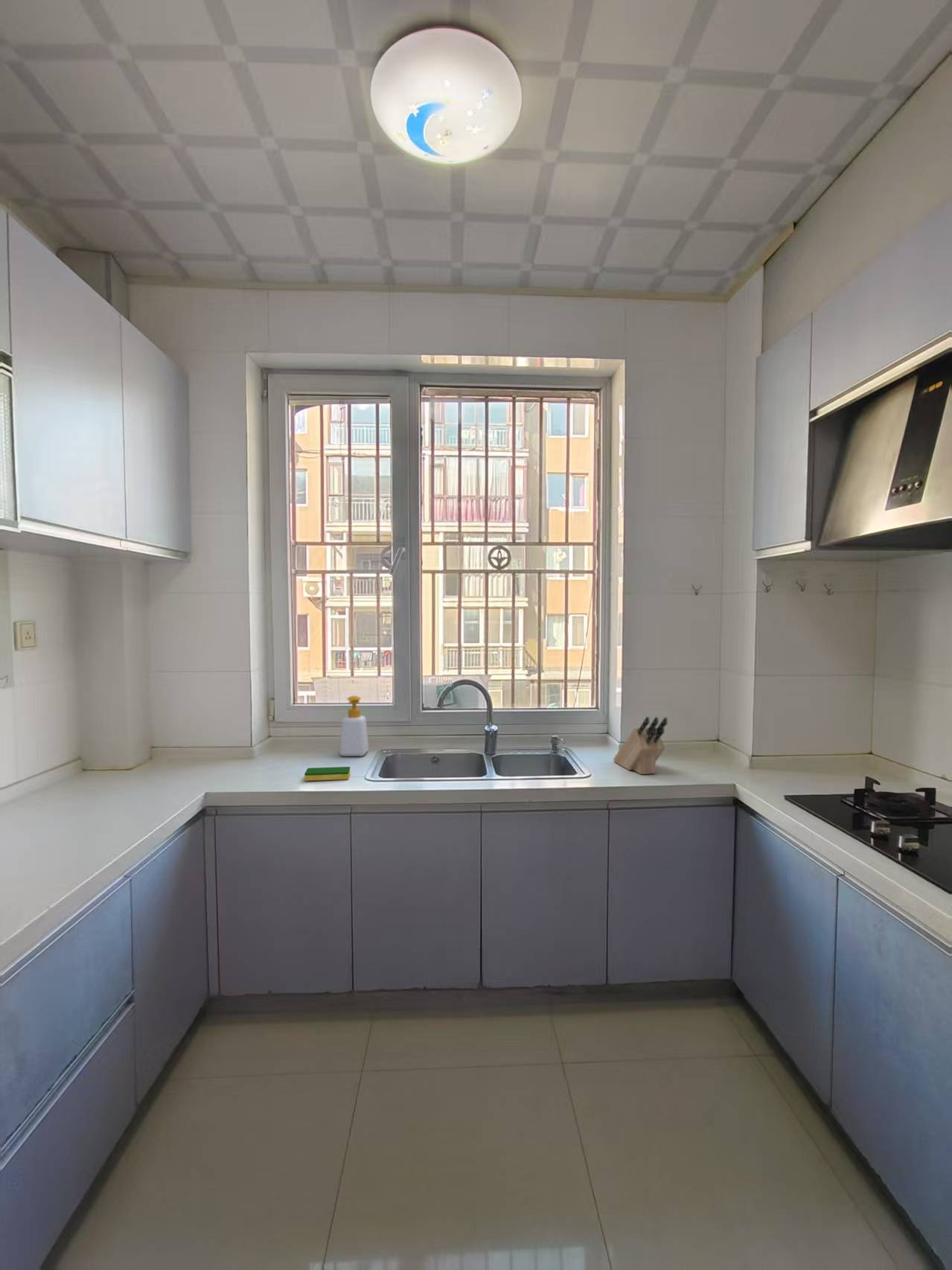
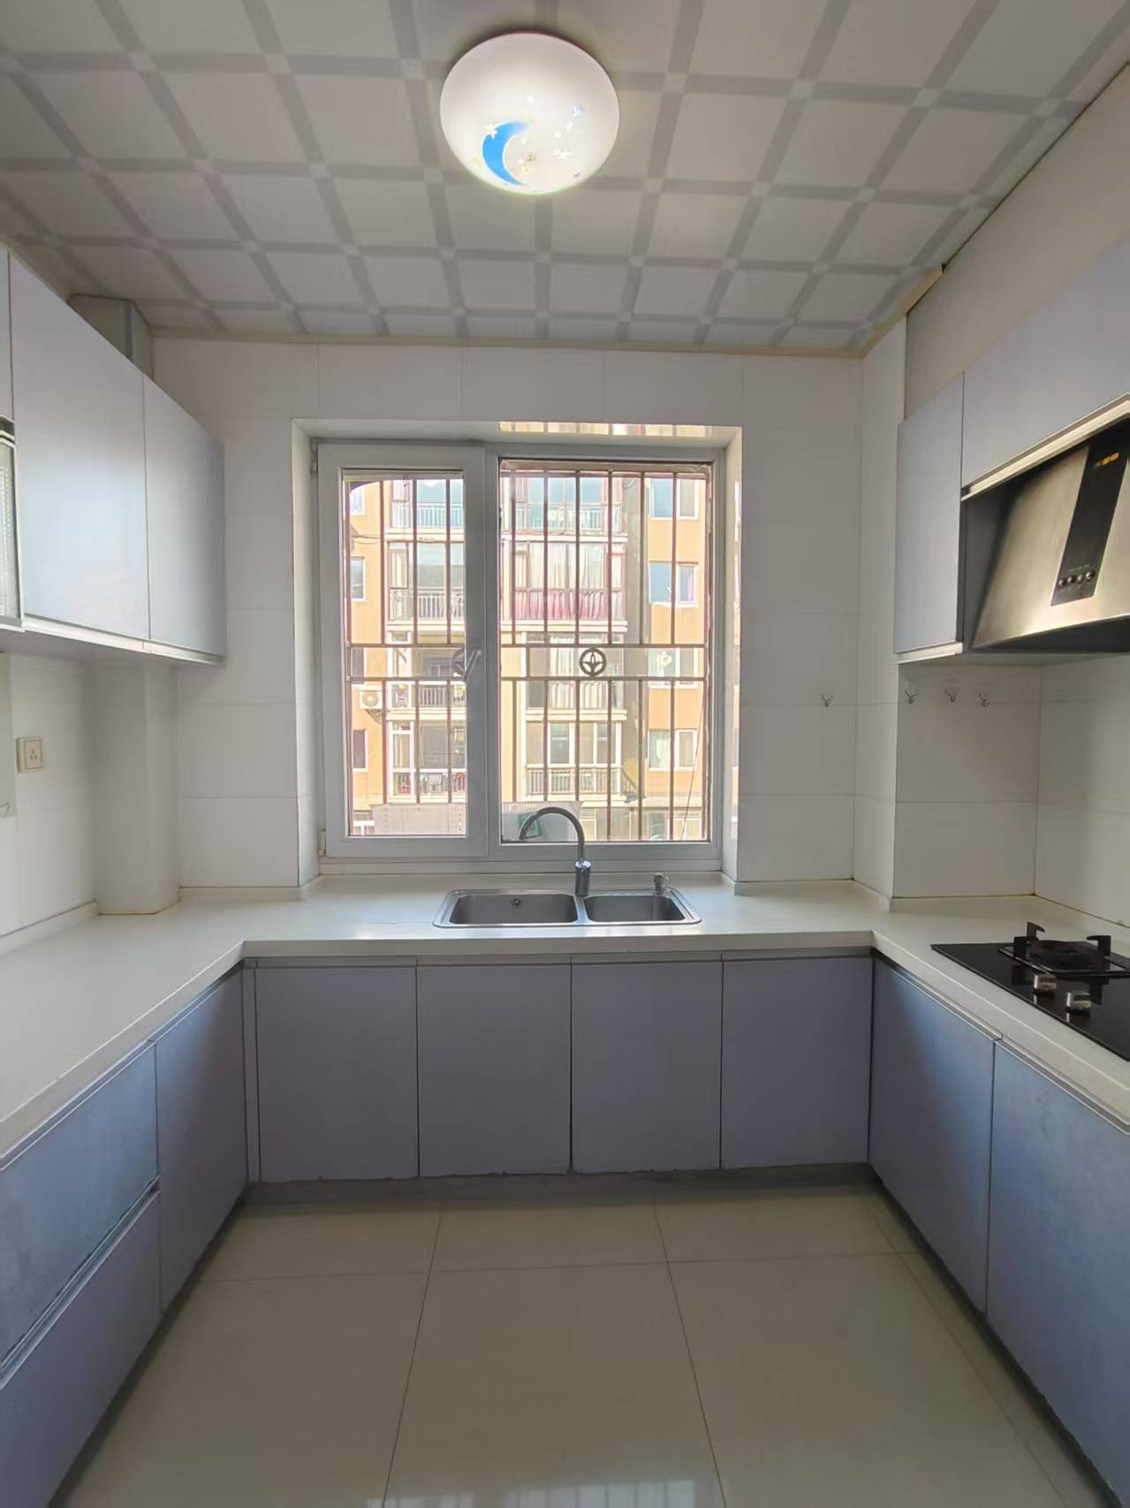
- knife block (640, 740)
- dish sponge (328, 773)
- soap bottle (353, 726)
